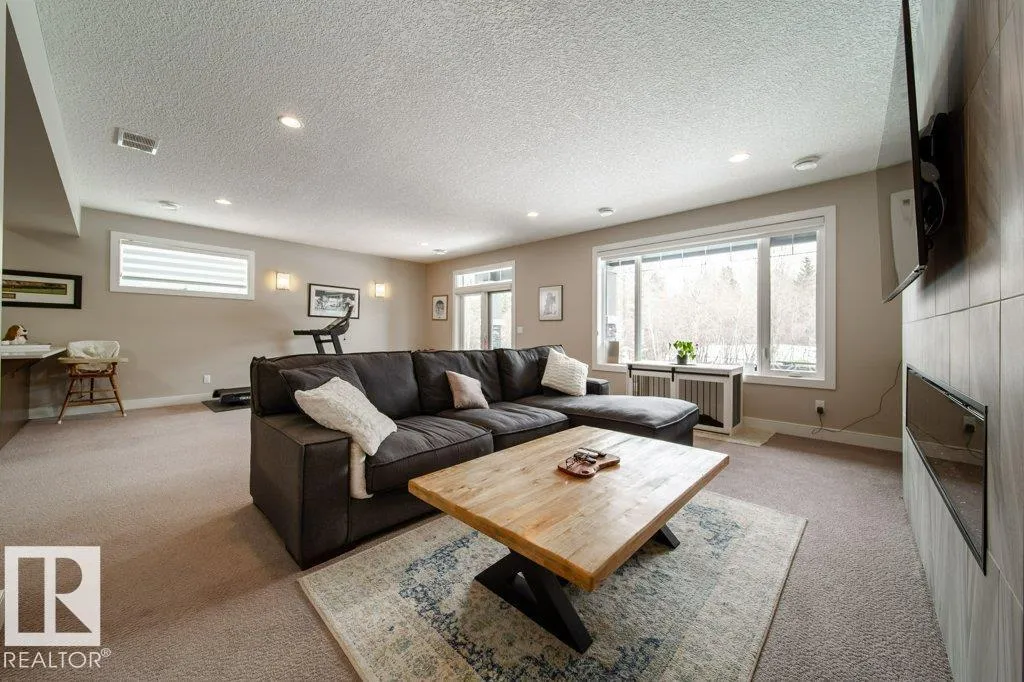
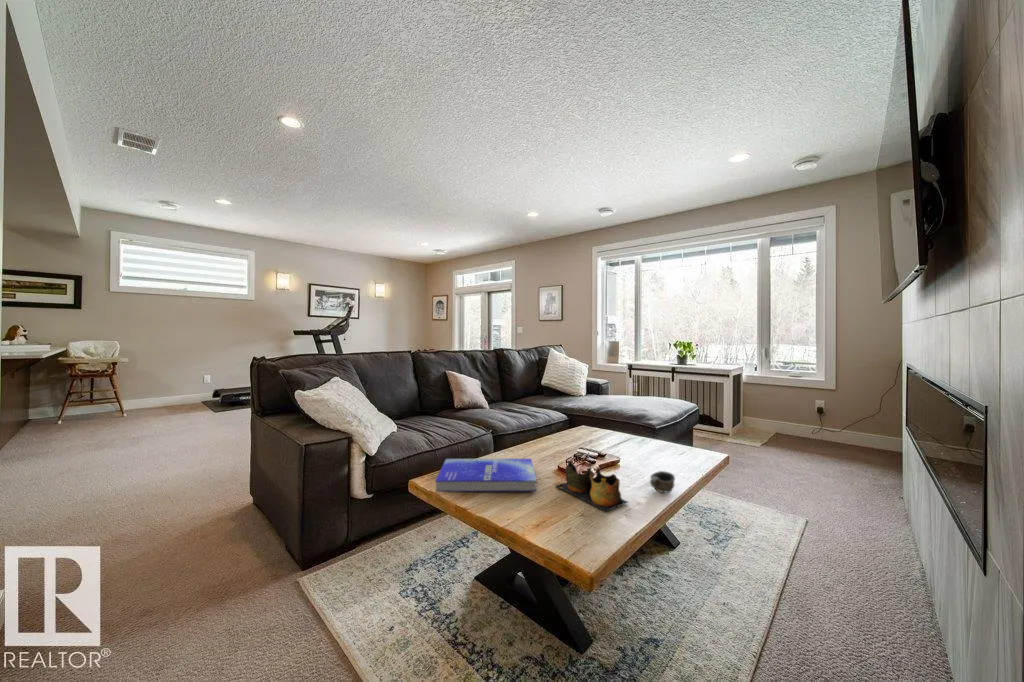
+ cup (660, 482)
+ decorative bowl (590, 481)
+ book (487, 473)
